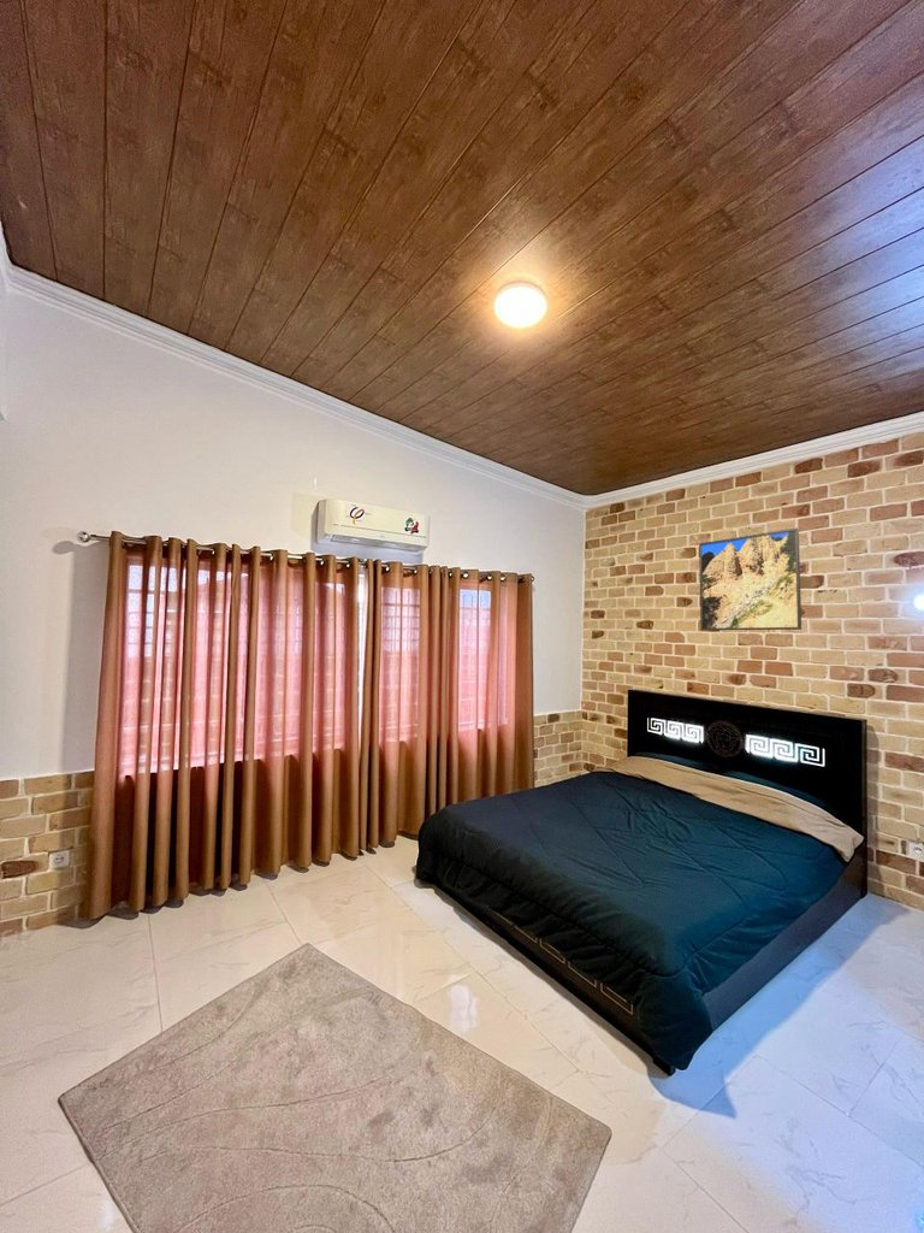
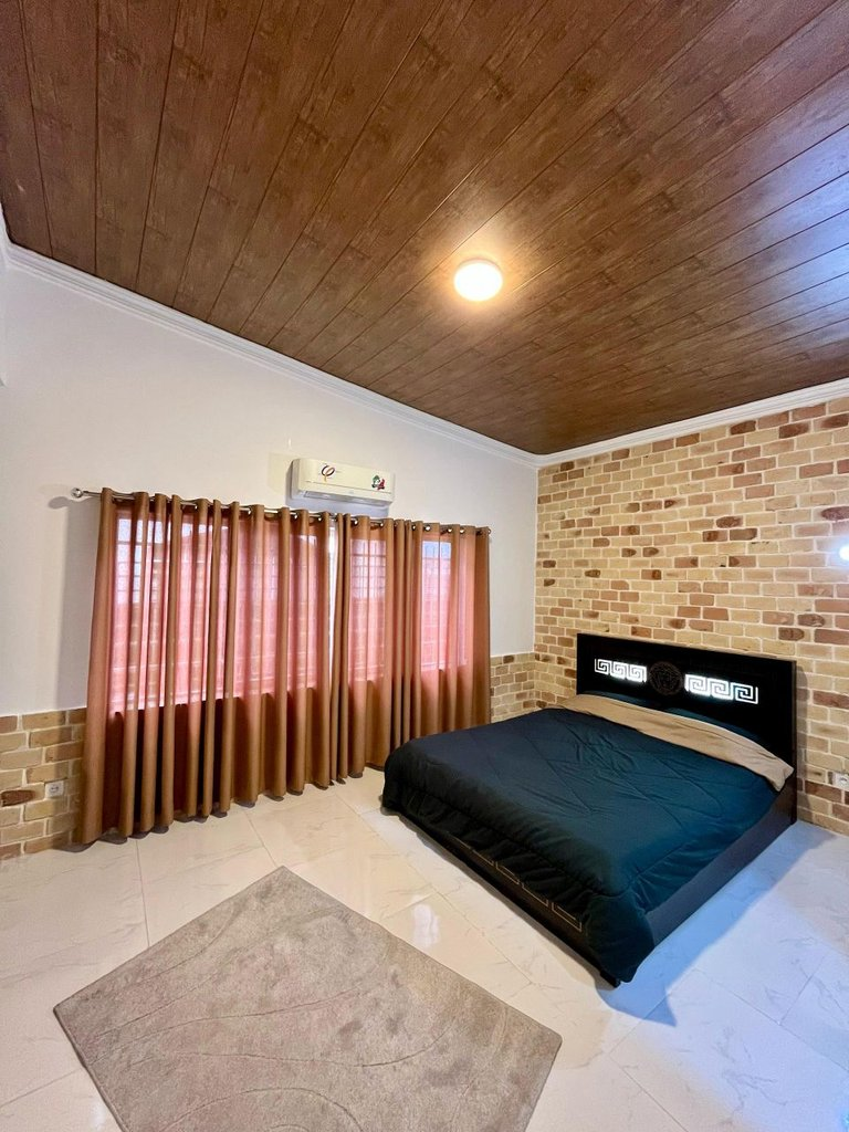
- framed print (746, 583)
